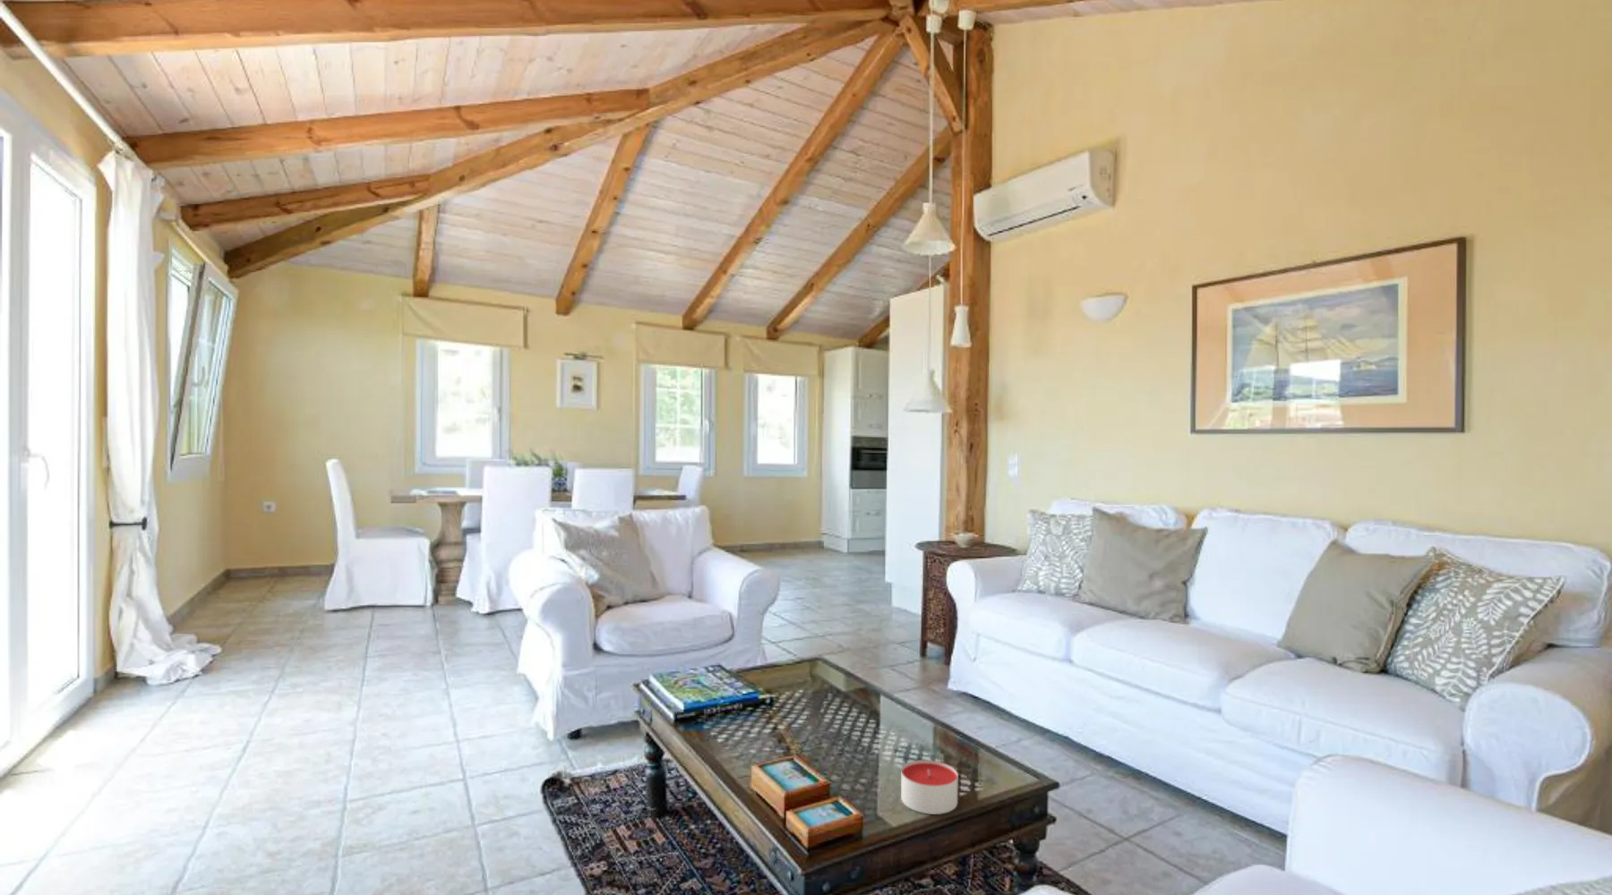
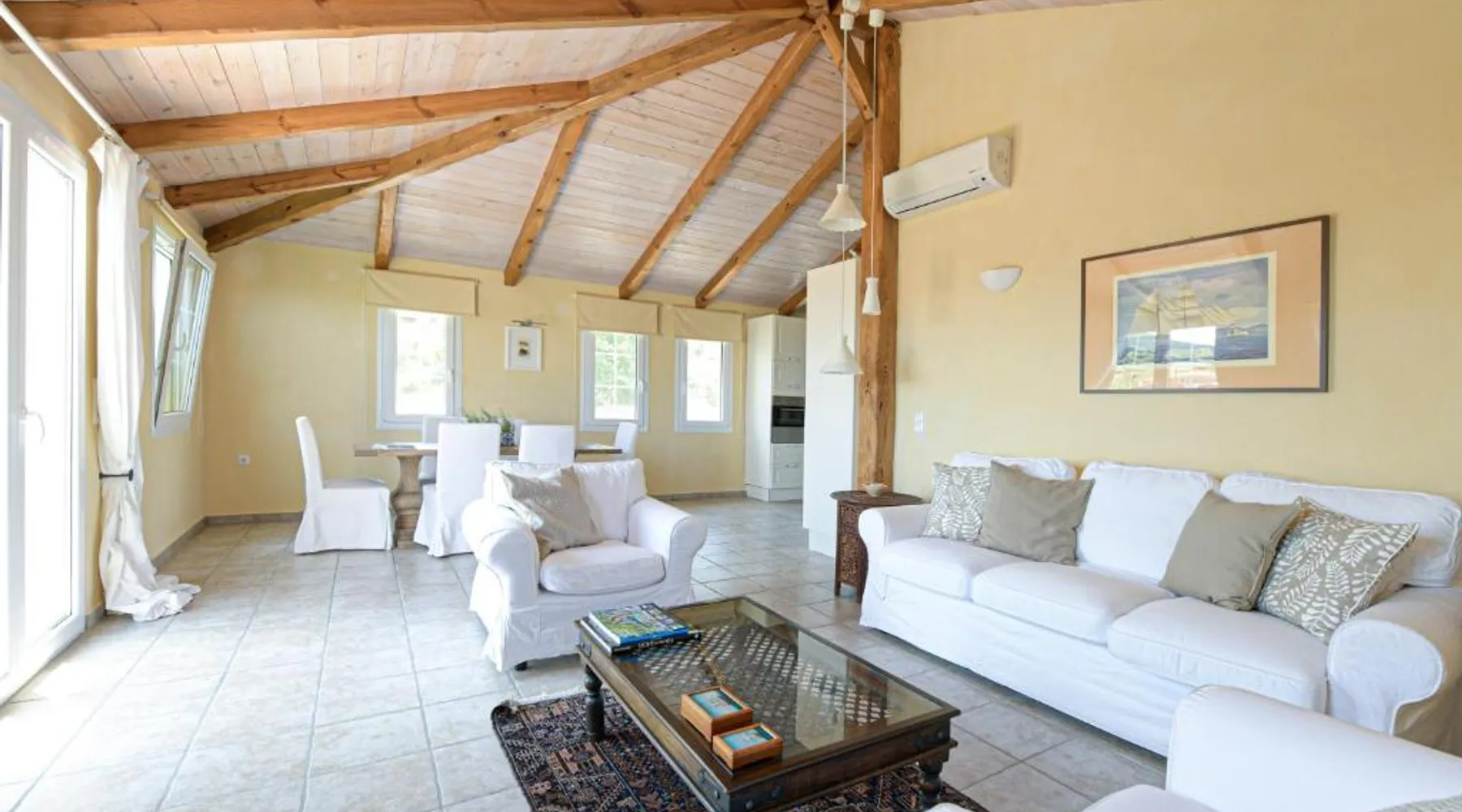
- candle (928, 785)
